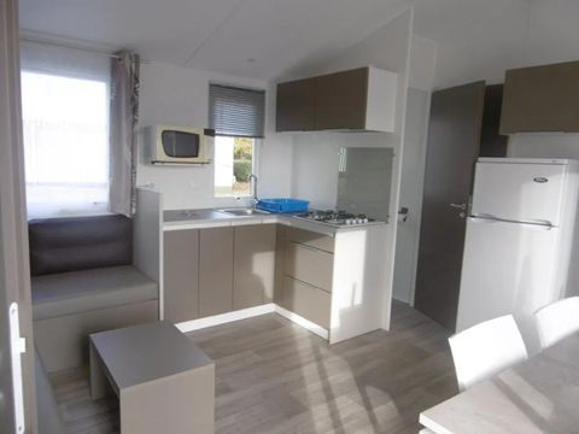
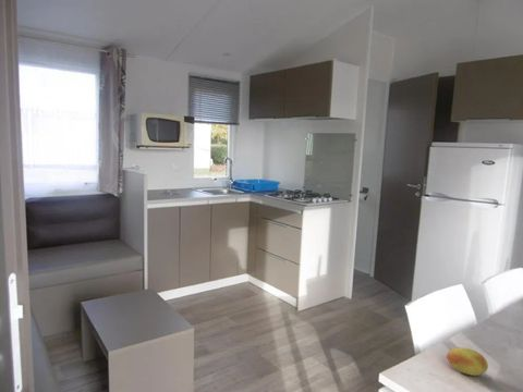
+ fruit (466, 360)
